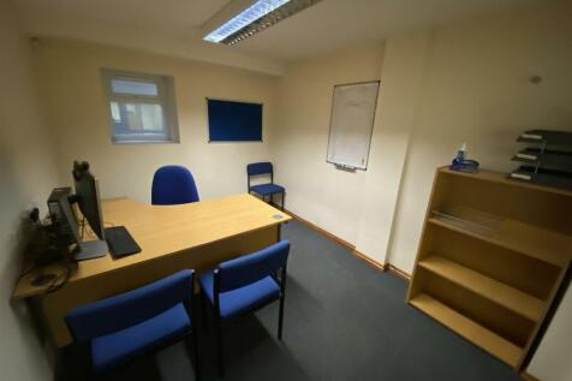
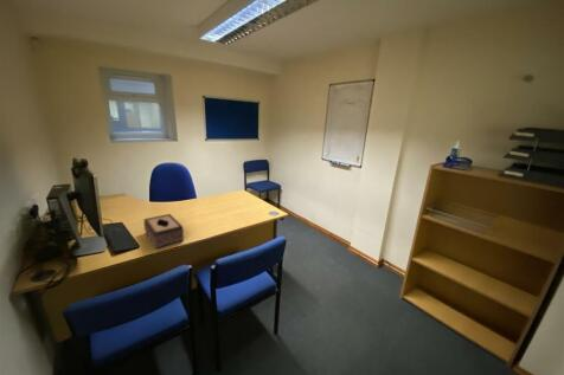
+ tissue box (162, 229)
